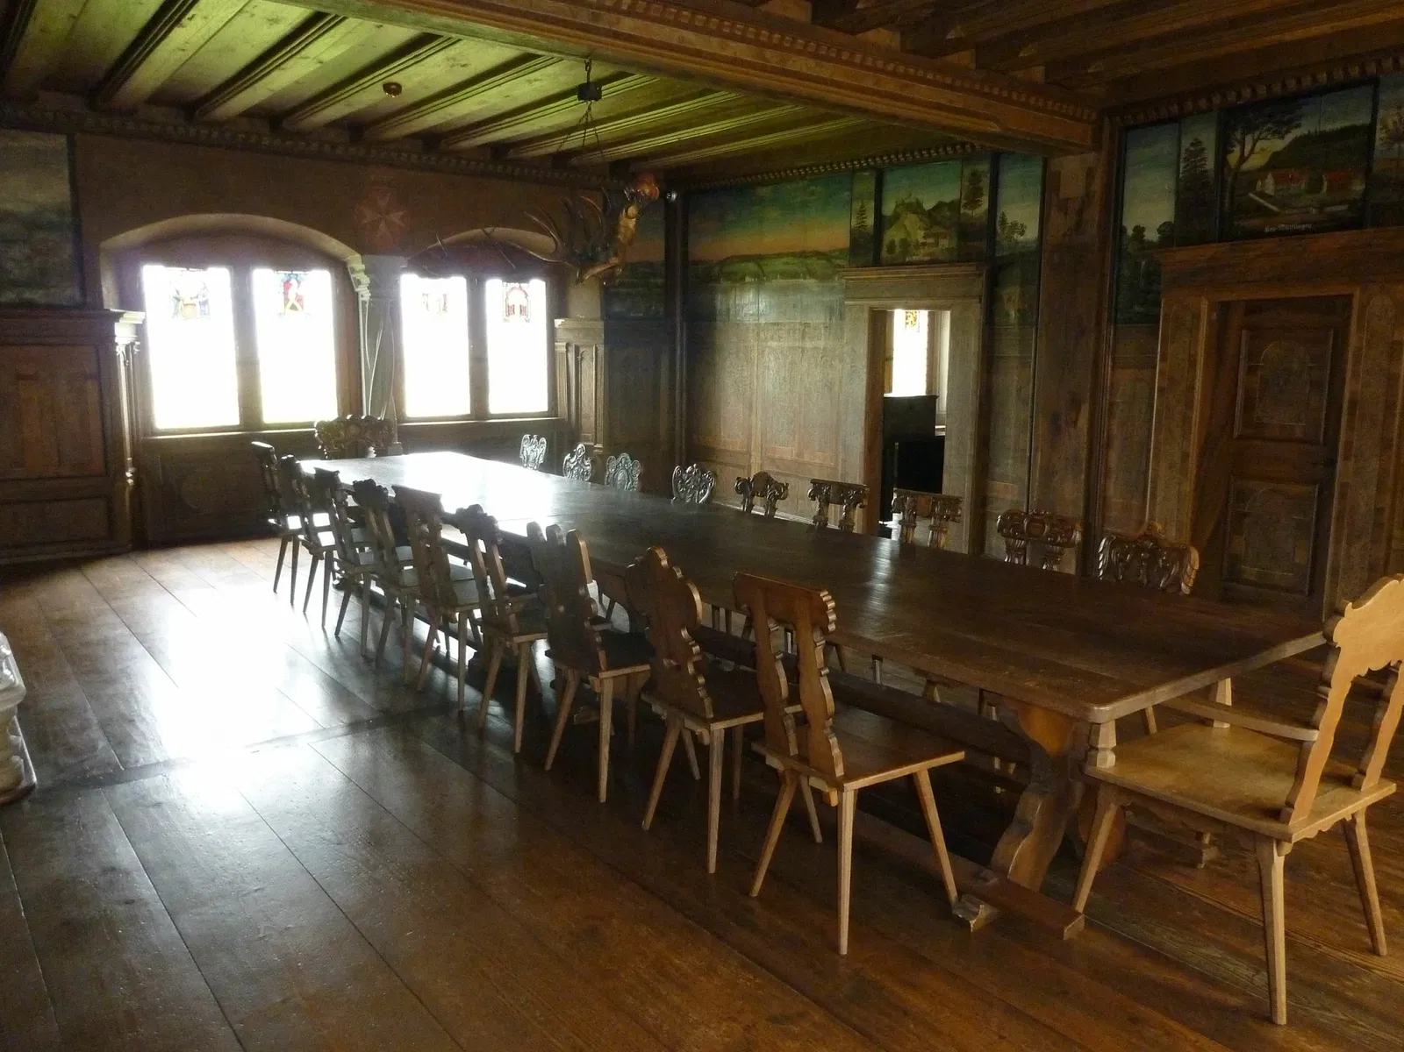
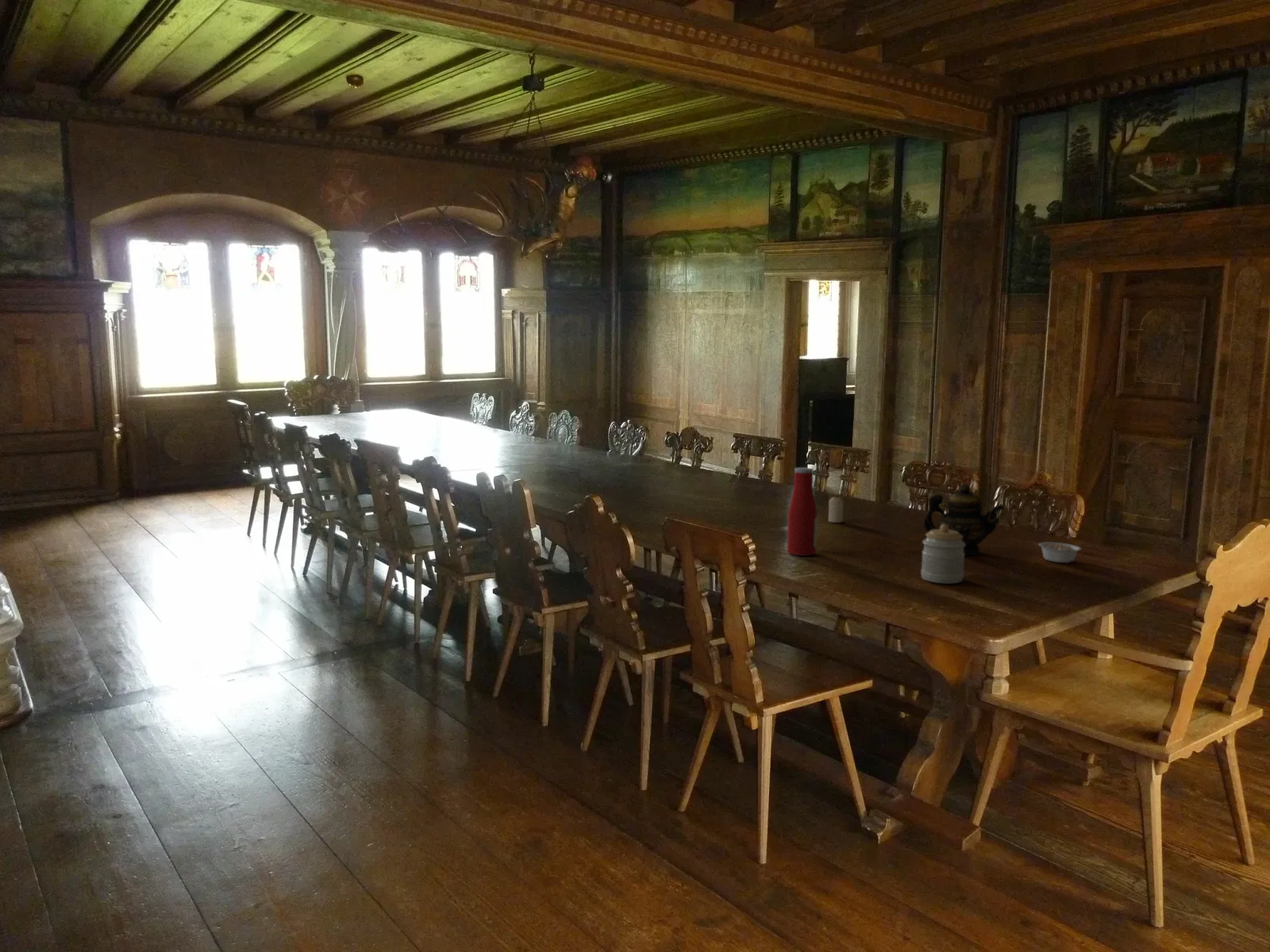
+ bottle (802, 510)
+ teapot (963, 517)
+ legume (1060, 551)
+ jar (943, 551)
+ candle (836, 509)
